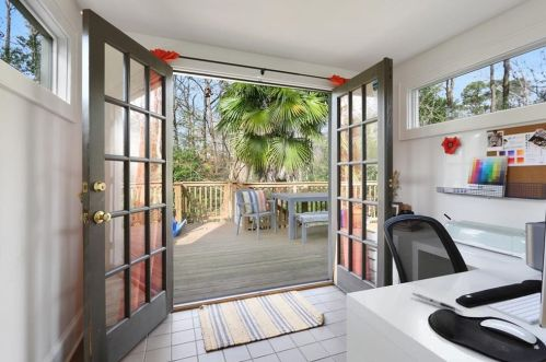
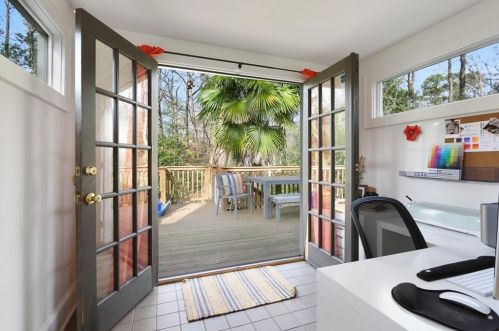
- pen (435, 302)
